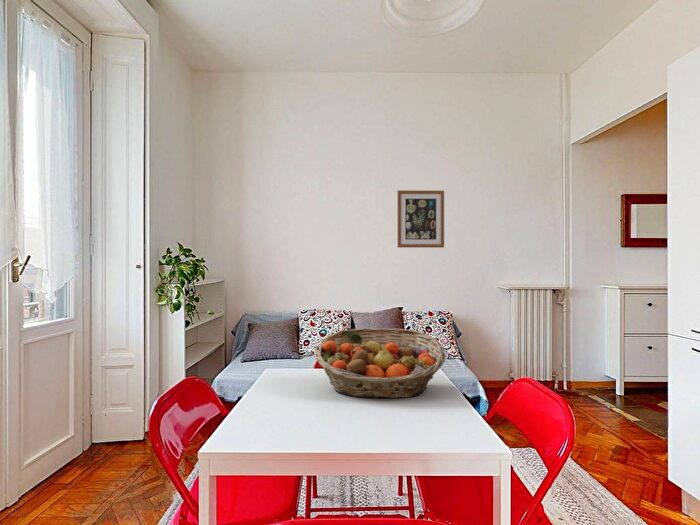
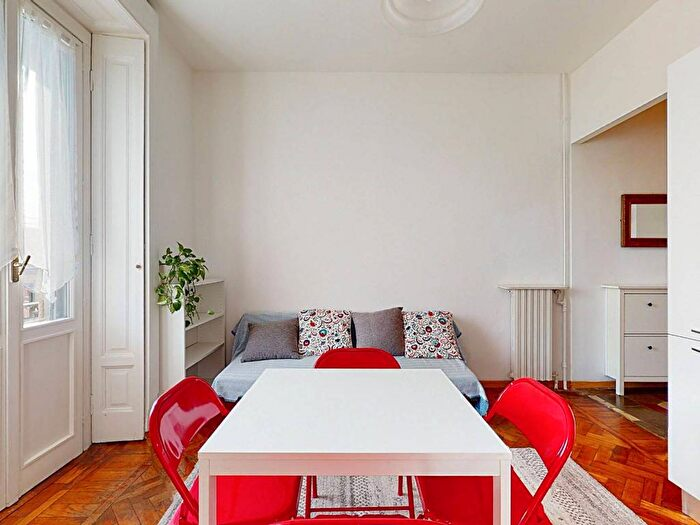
- wall art (420, 219)
- fruit basket (379, 361)
